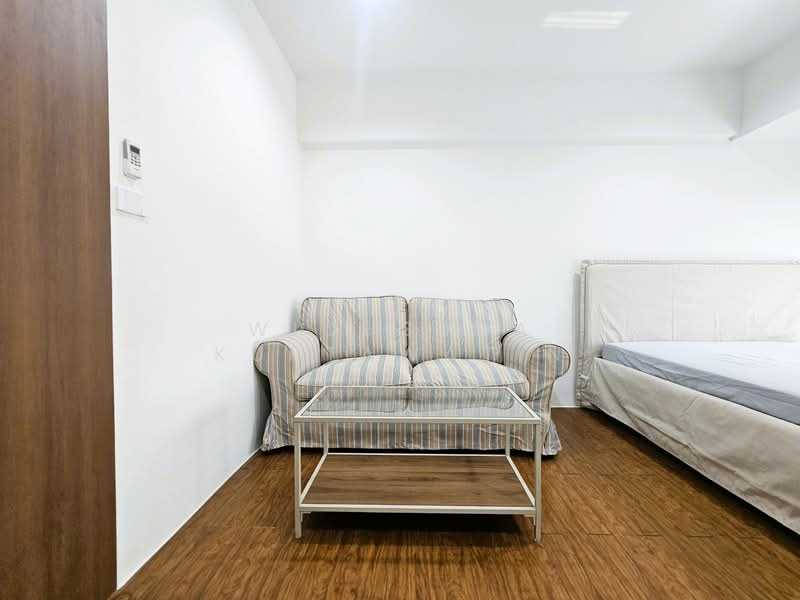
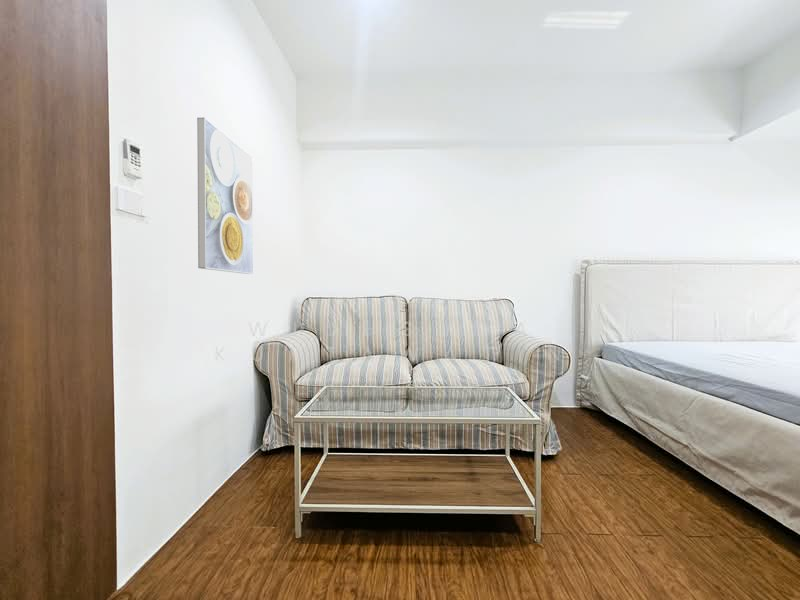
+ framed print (228, 205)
